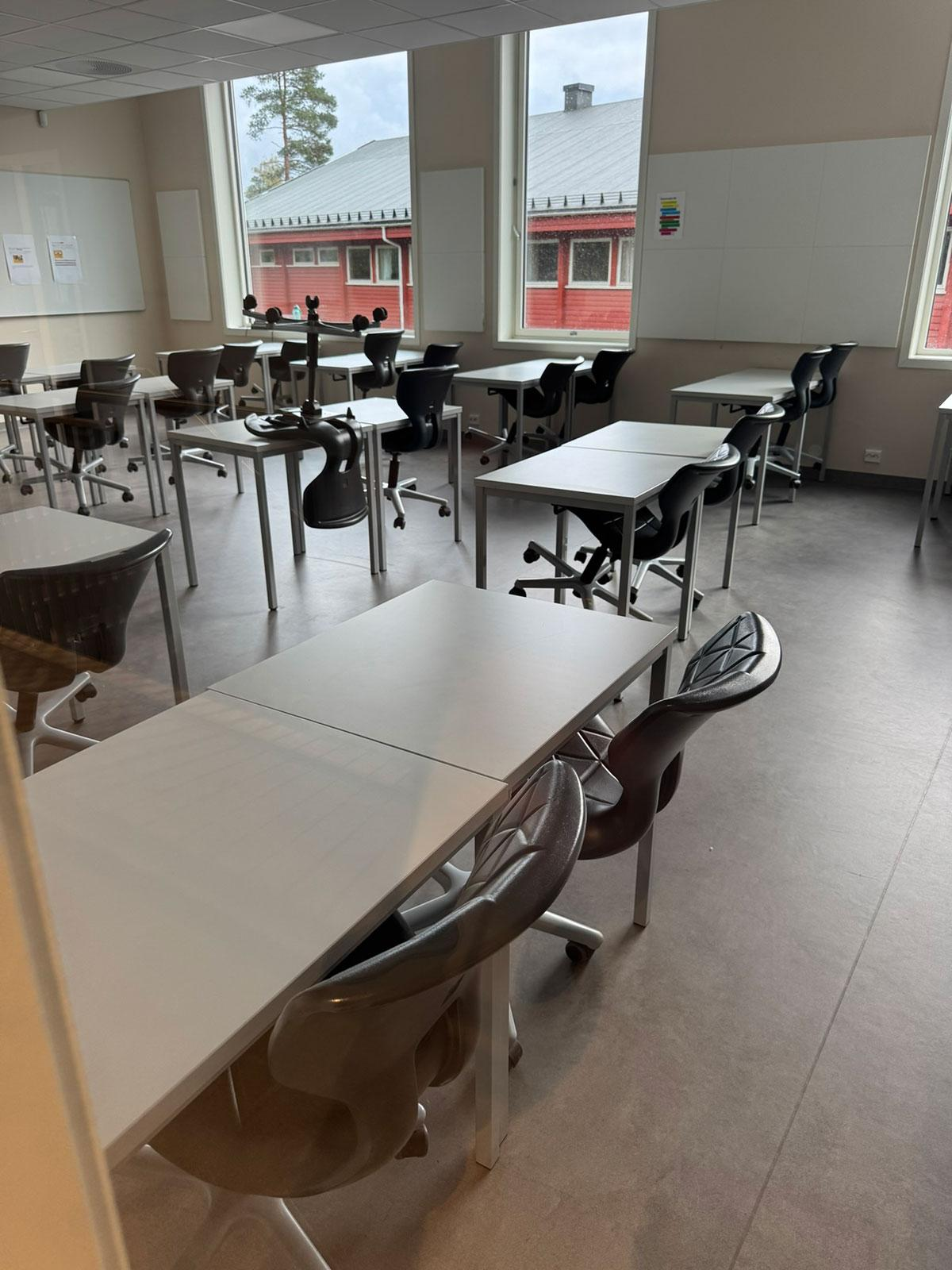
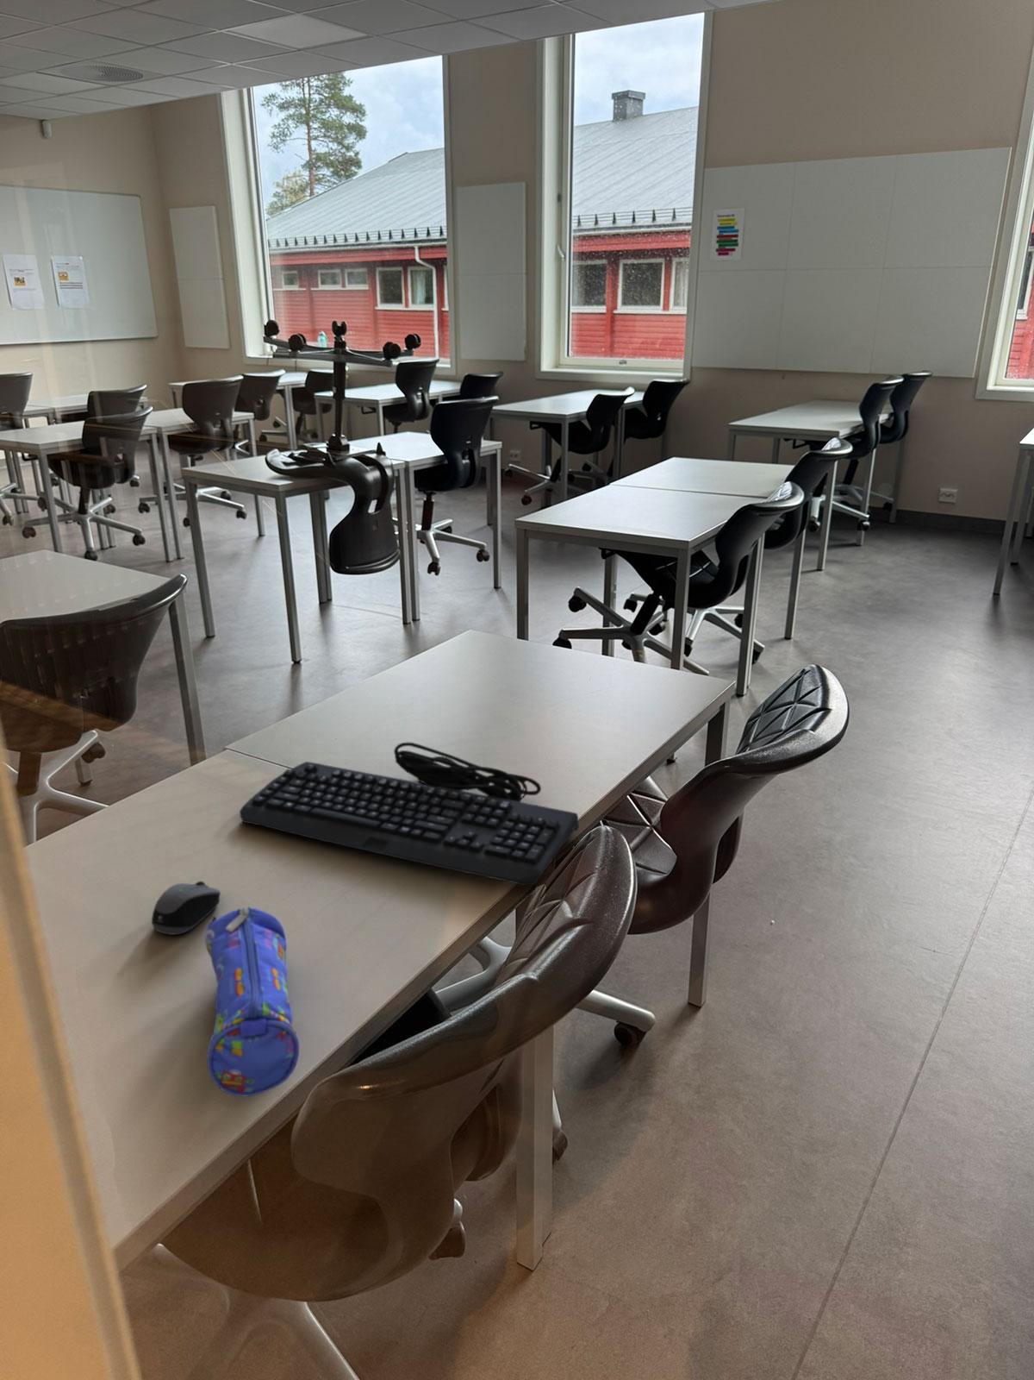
+ pencil case (249, 989)
+ keyboard (414, 790)
+ computer mouse (186, 901)
